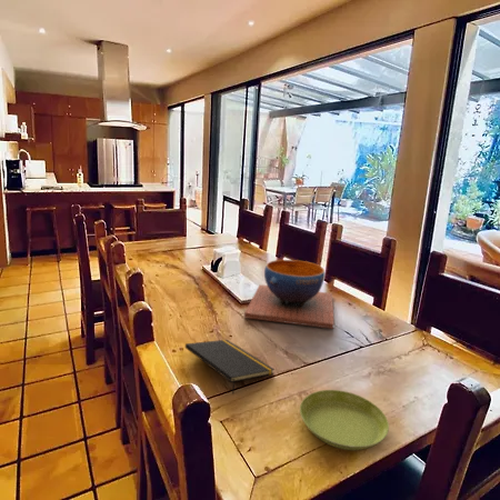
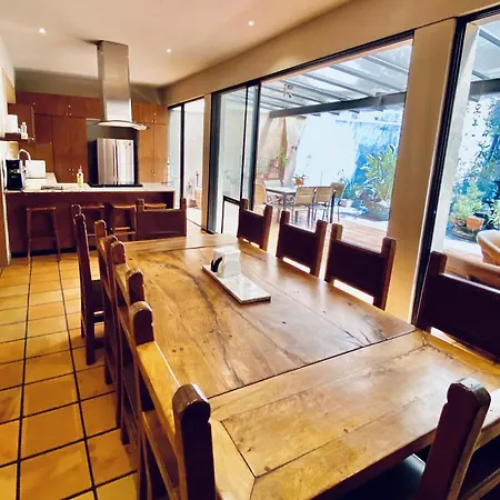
- notepad (228, 358)
- decorative bowl (292, 287)
- saucer (342, 420)
